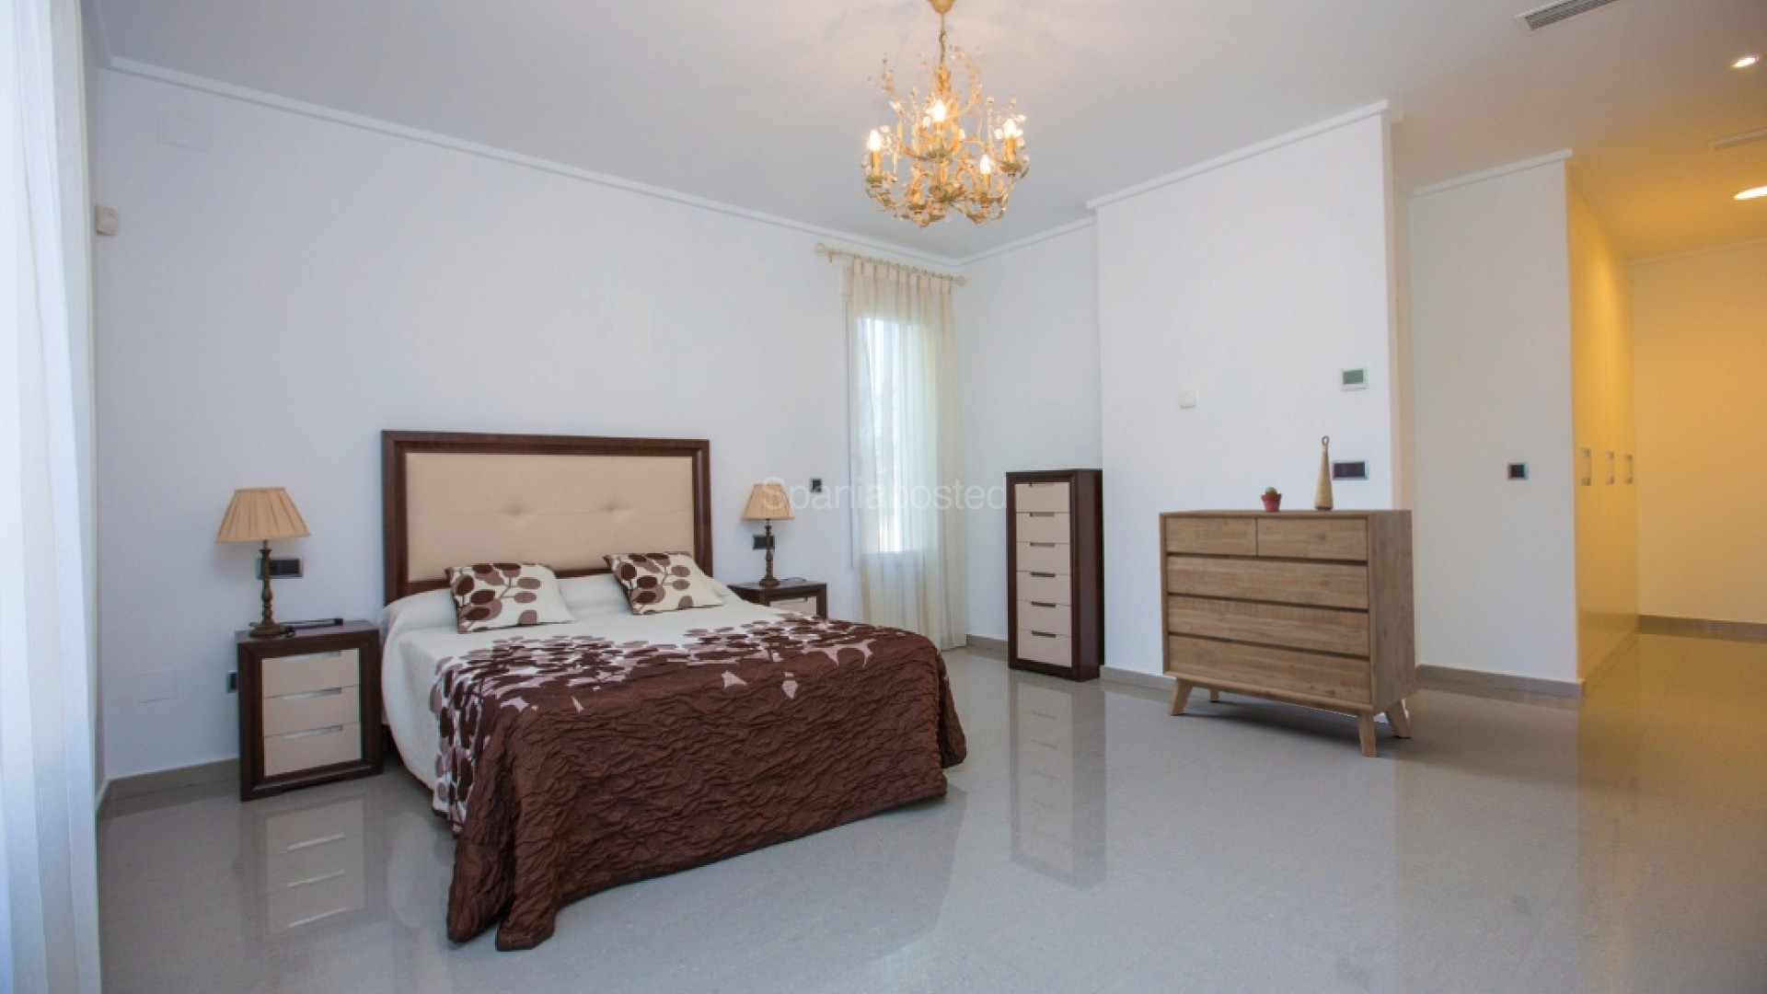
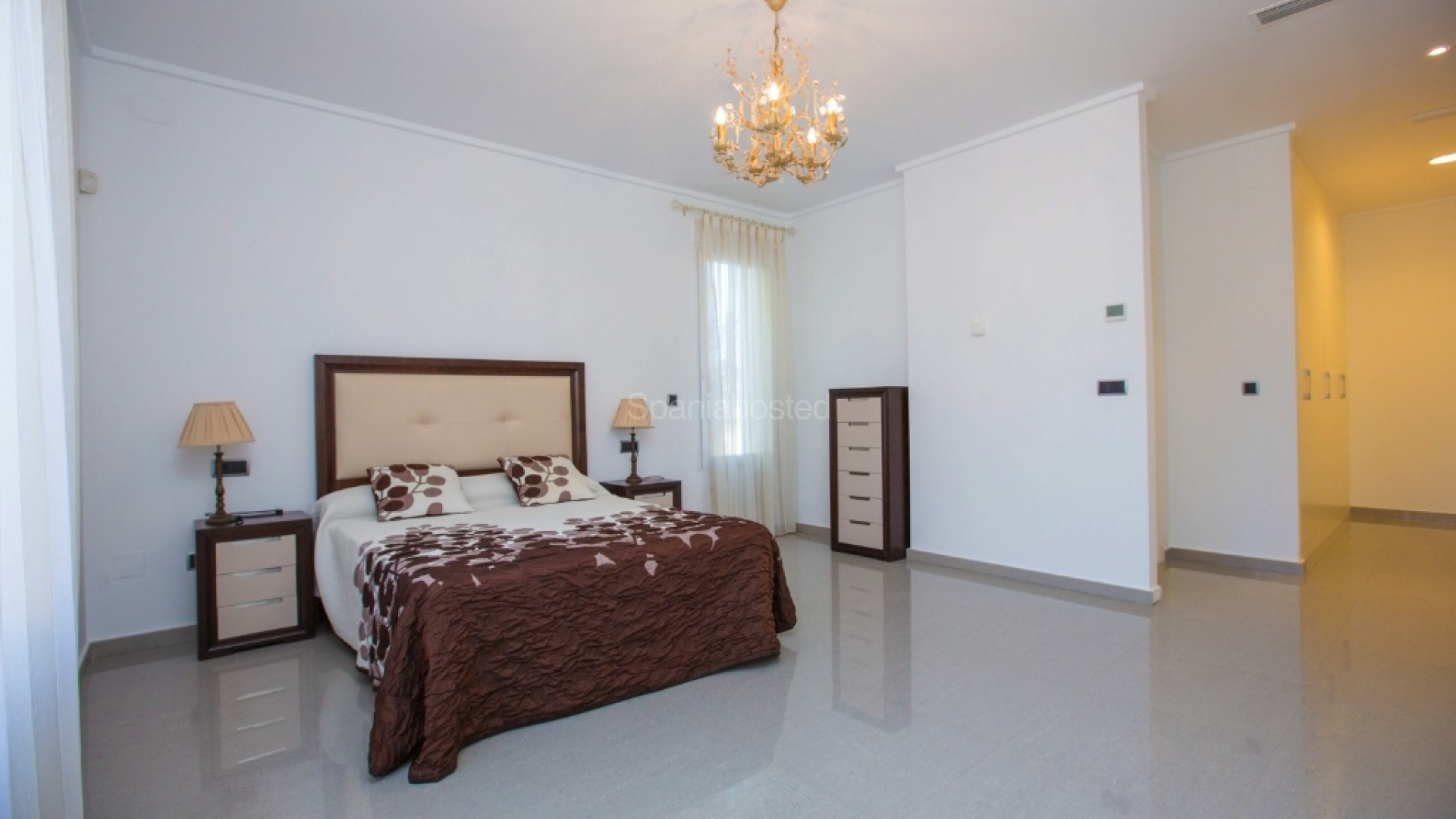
- decorative vase (1323, 472)
- potted succulent (1271, 498)
- dresser (1279, 618)
